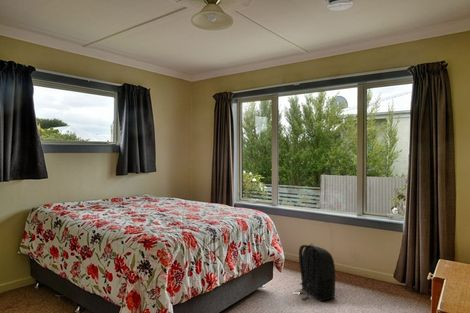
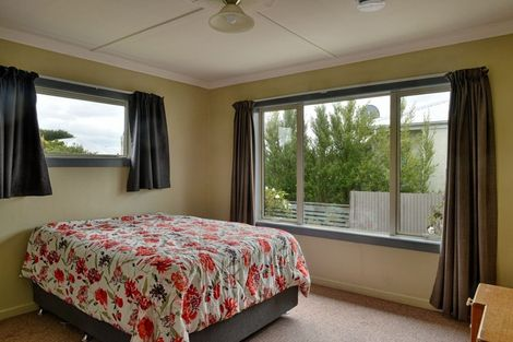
- backpack (313, 268)
